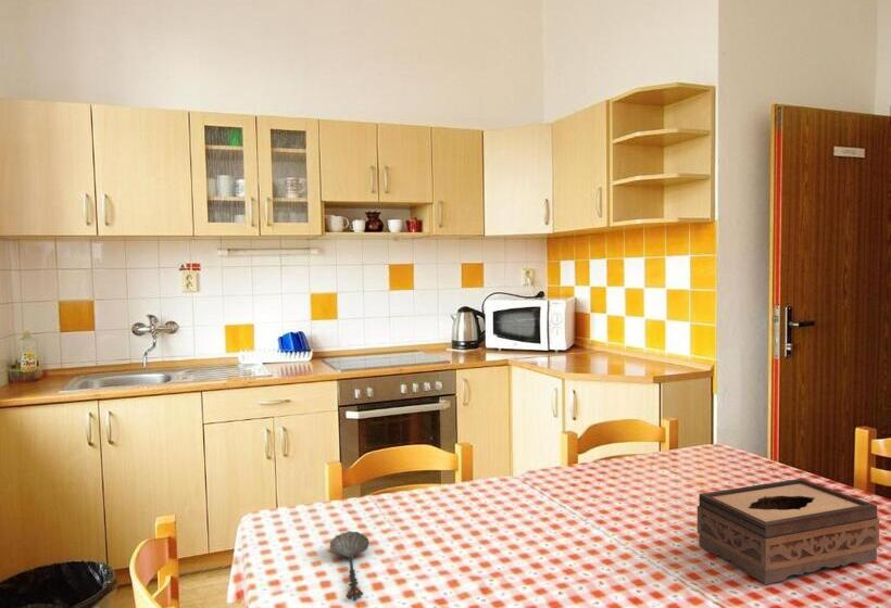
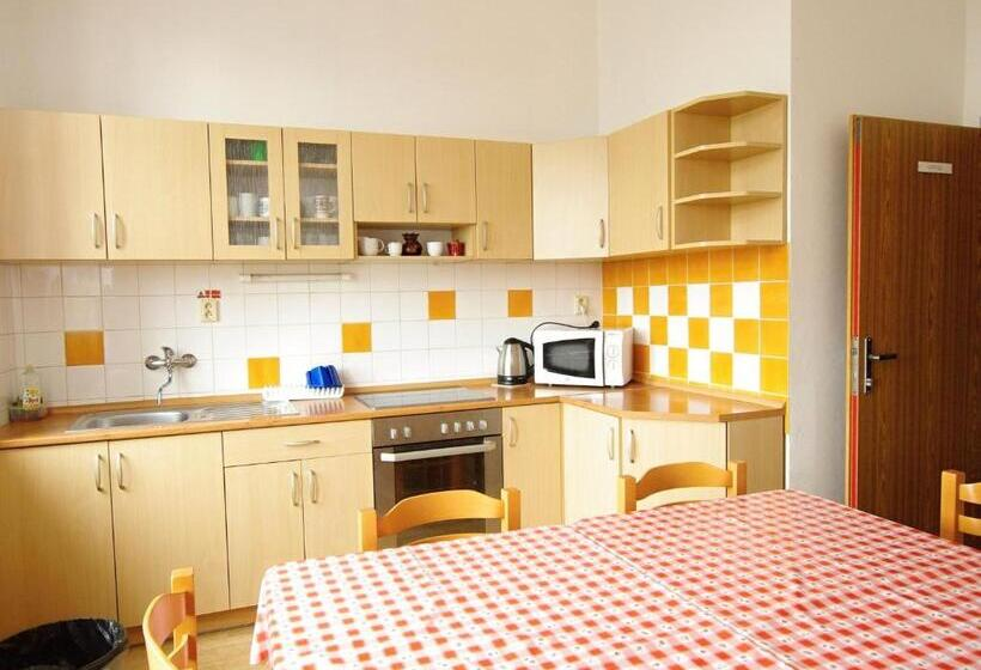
- tissue box (785, 525)
- spoon (351, 563)
